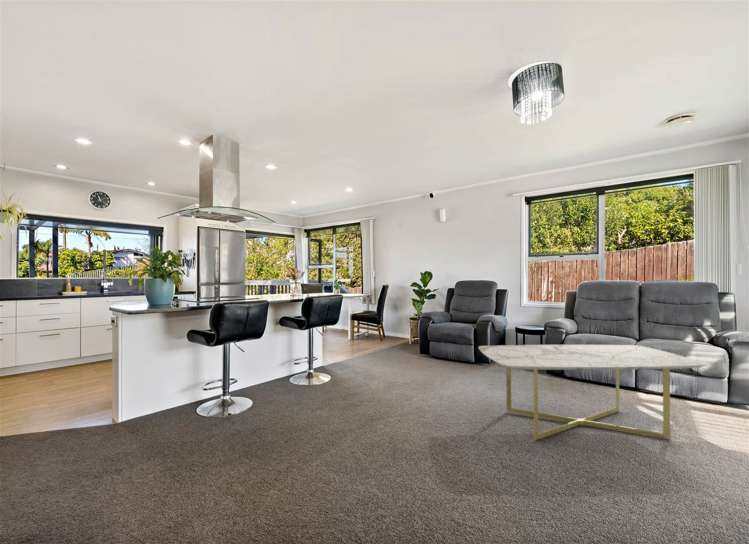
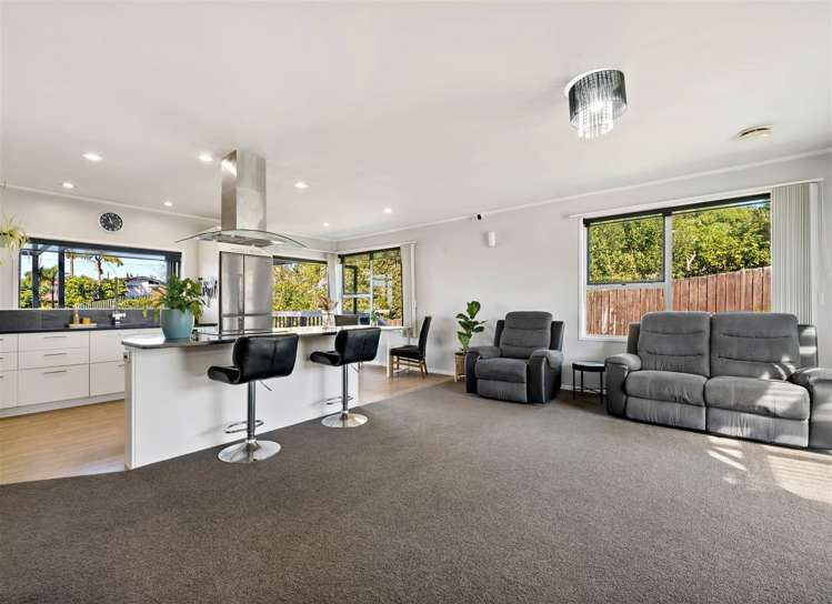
- coffee table (580, 369)
